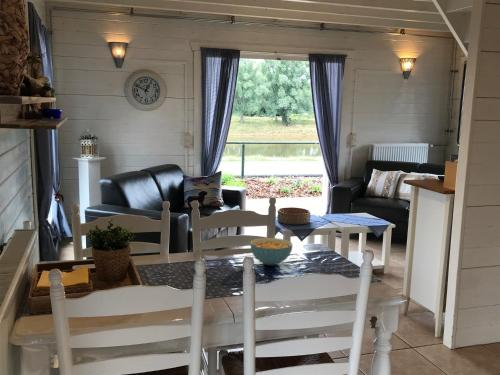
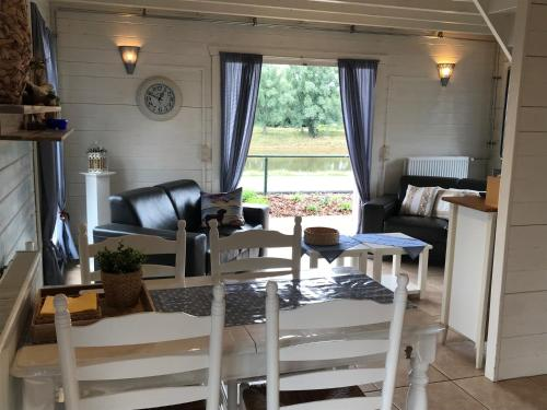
- cereal bowl (270, 253)
